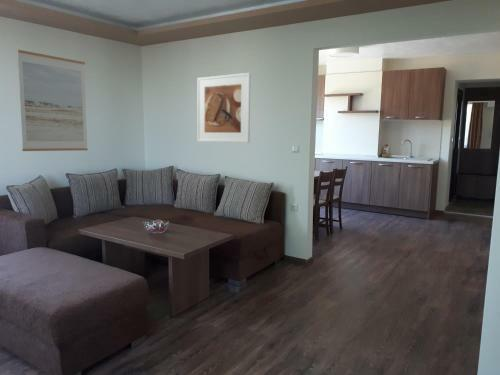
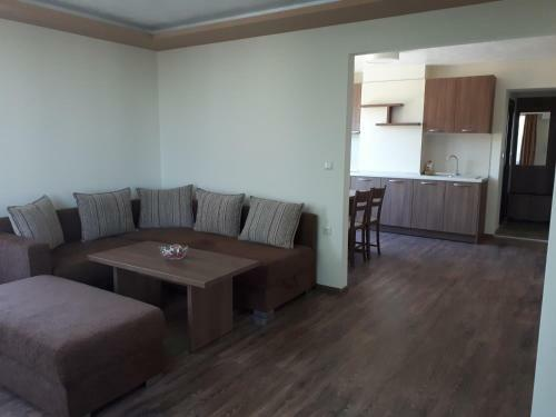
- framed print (222, 109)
- wall art (55, 104)
